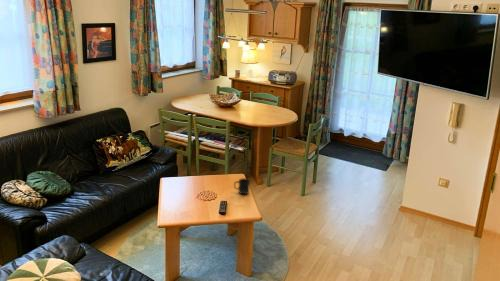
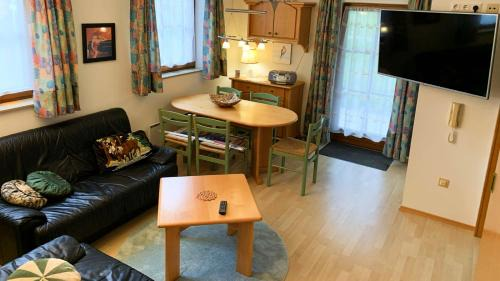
- mug (241, 186)
